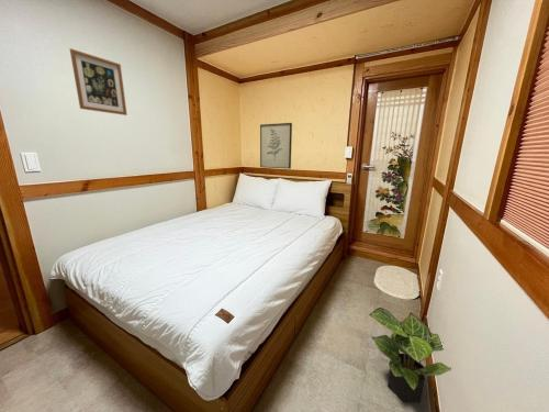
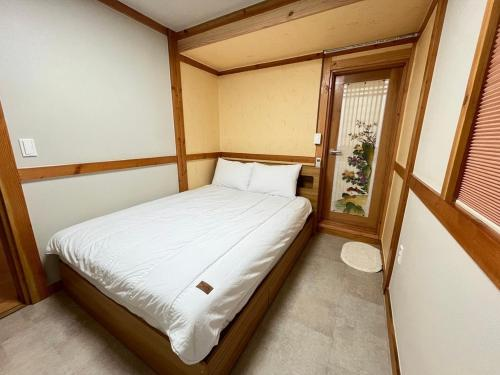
- wall art (101, 85)
- potted plant (403, 350)
- wall art (274, 146)
